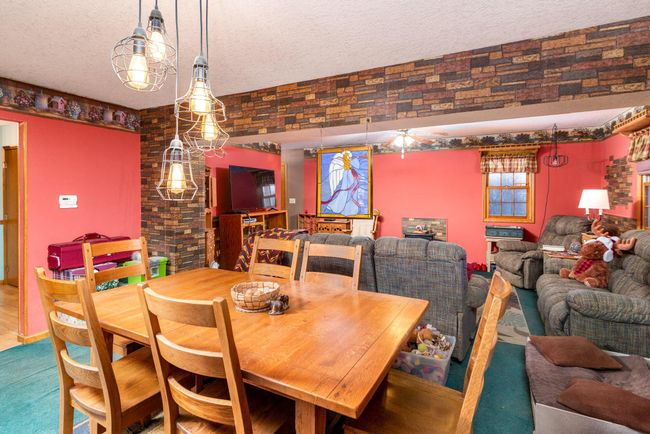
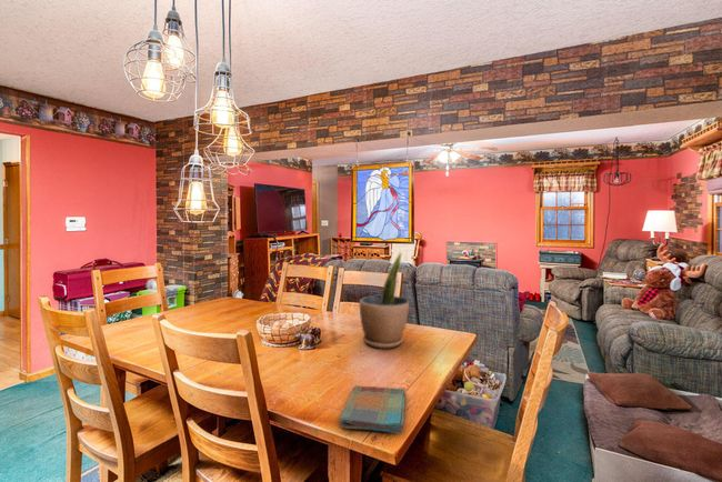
+ dish towel (374, 405)
+ potted plant (383, 298)
